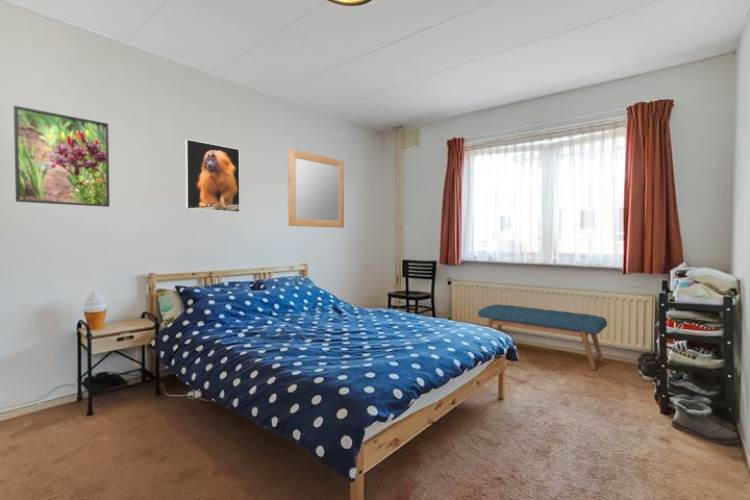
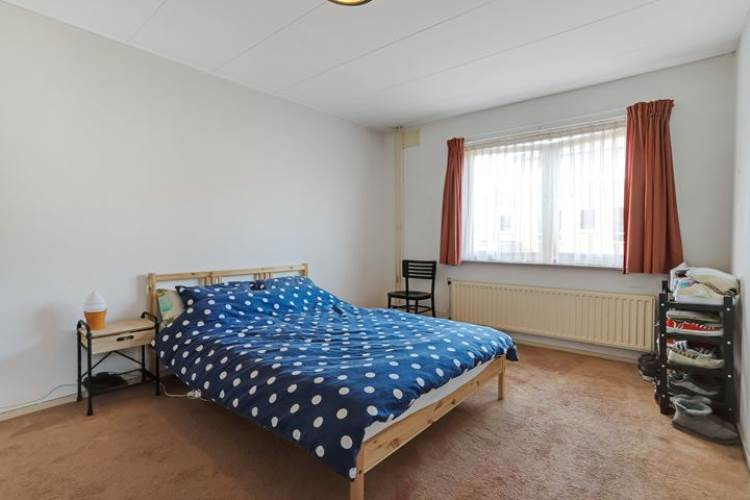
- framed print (65, 160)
- bench (539, 330)
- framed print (213, 177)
- home mirror (317, 191)
